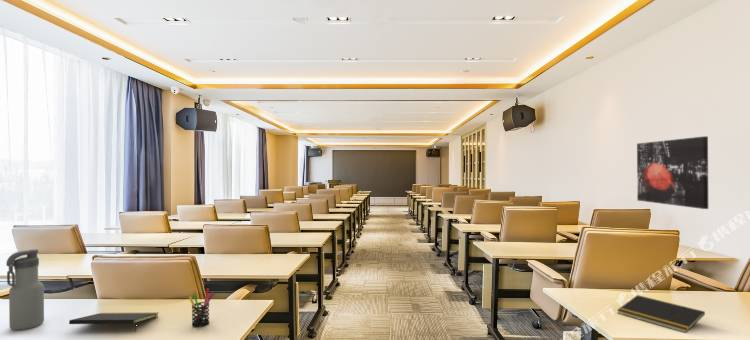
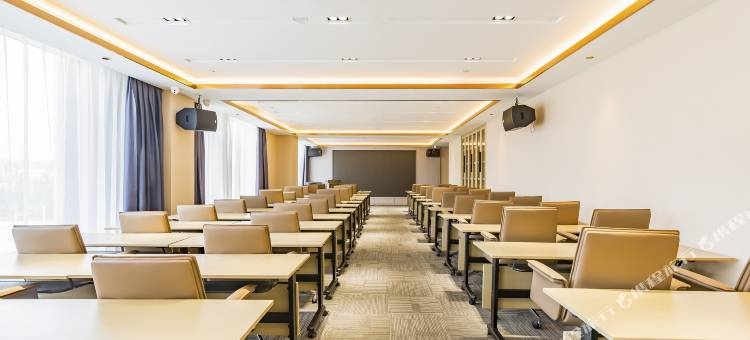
- pen holder (200, 307)
- notepad (116, 318)
- water bottle (26, 288)
- wall art (668, 172)
- notepad (659, 312)
